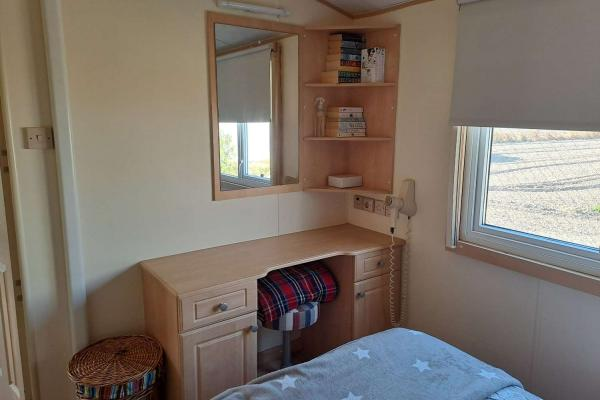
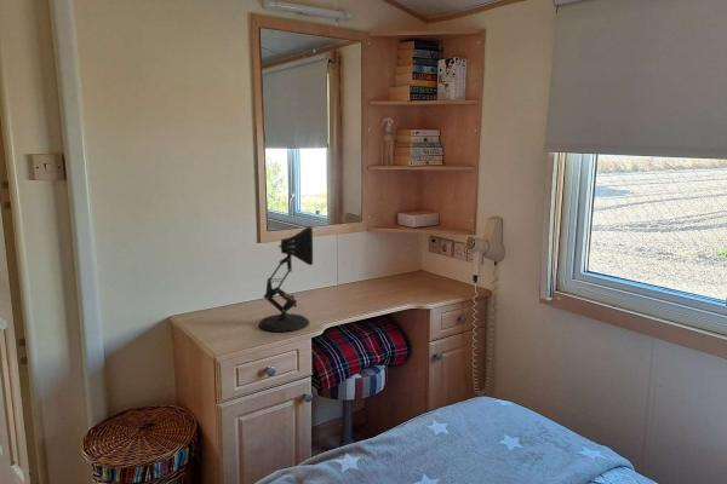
+ desk lamp (285, 275)
